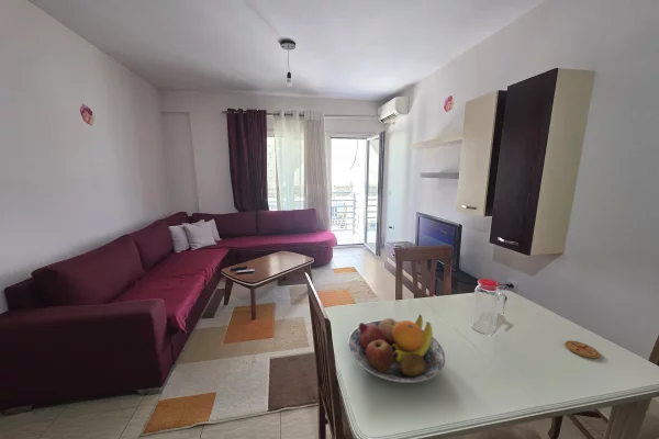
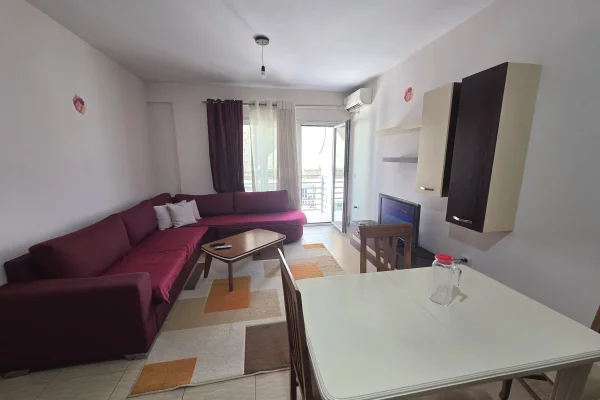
- coaster (581, 349)
- fruit bowl (394, 341)
